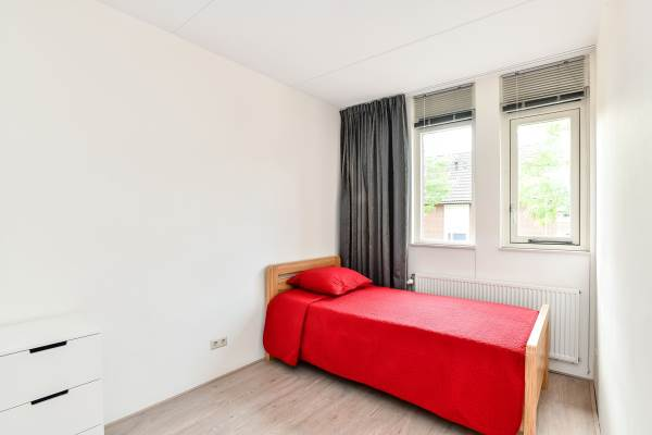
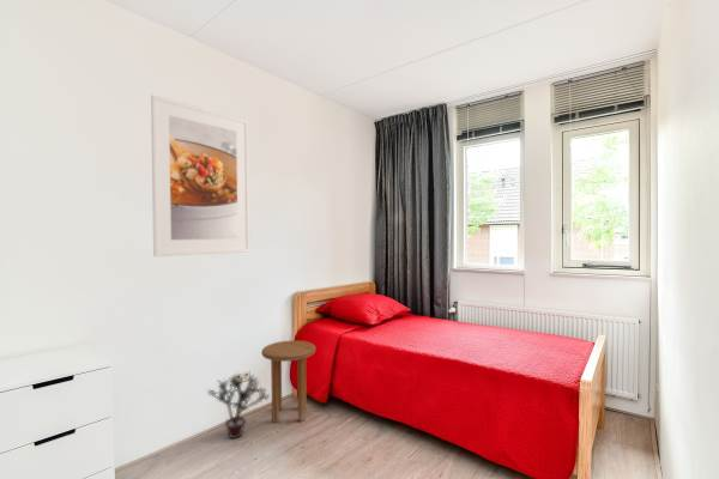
+ side table (297, 381)
+ potted plant (235, 405)
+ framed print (205, 181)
